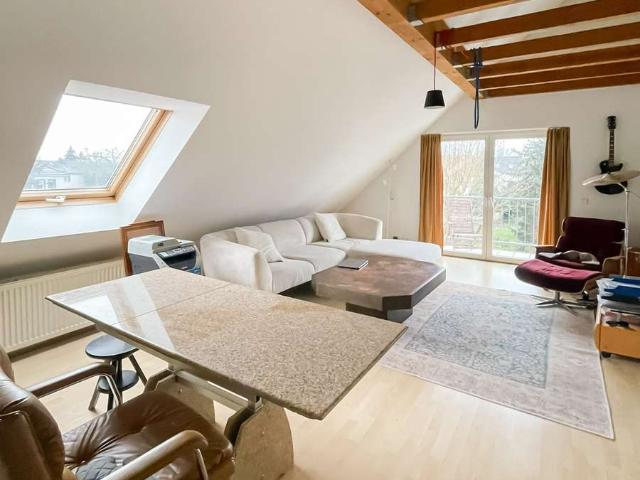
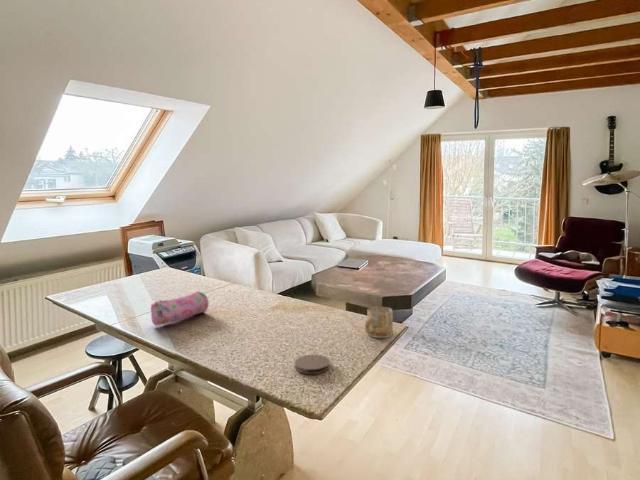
+ pencil case (179, 307)
+ coaster (312, 363)
+ mug (377, 323)
